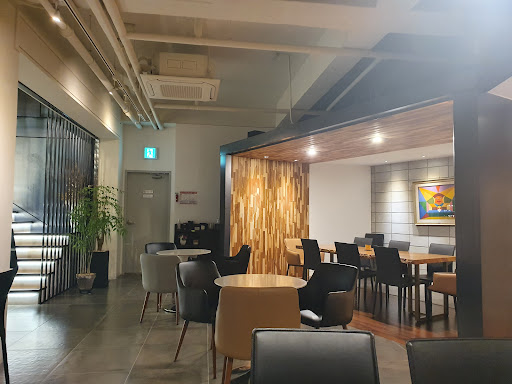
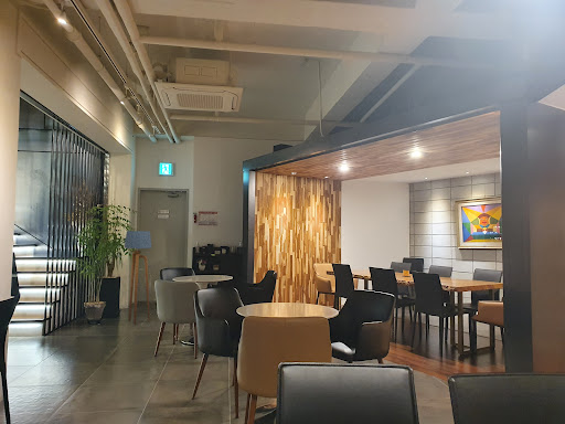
+ floor lamp (137, 276)
